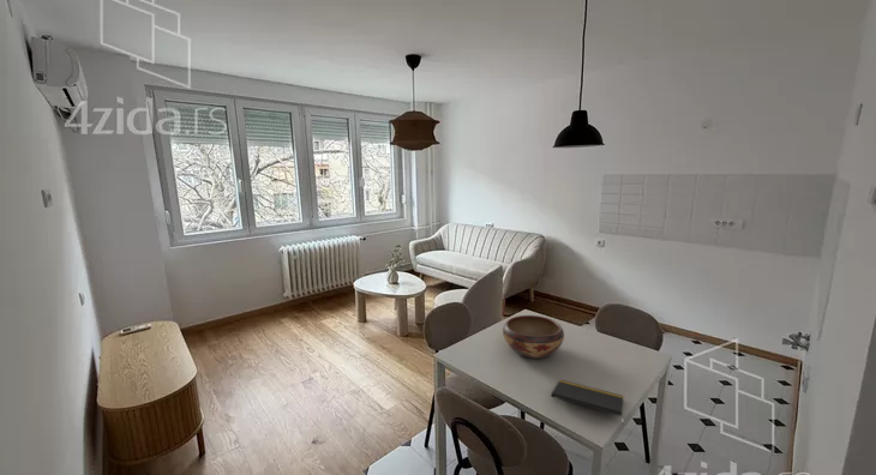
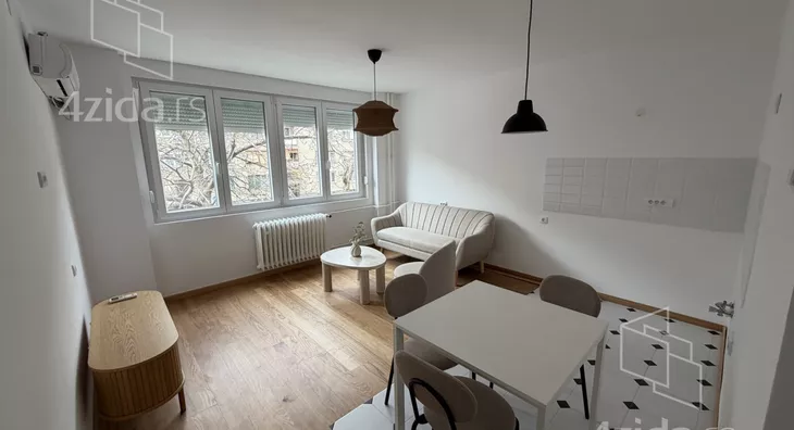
- decorative bowl (532, 337)
- notepad (587, 396)
